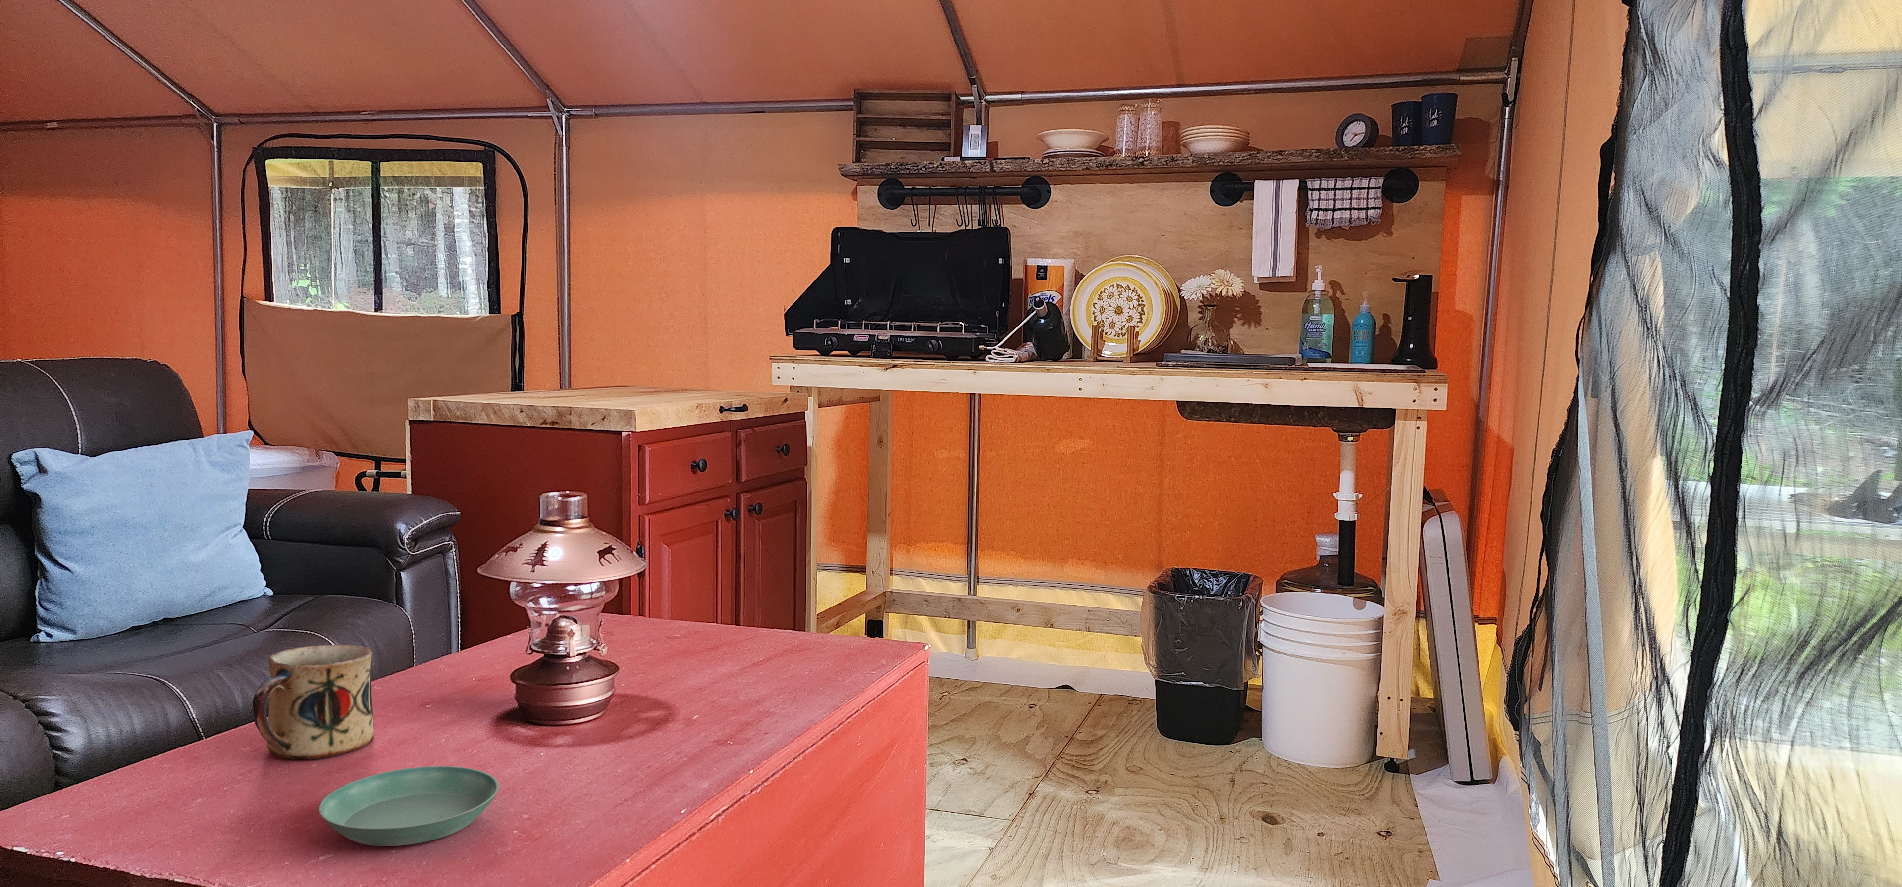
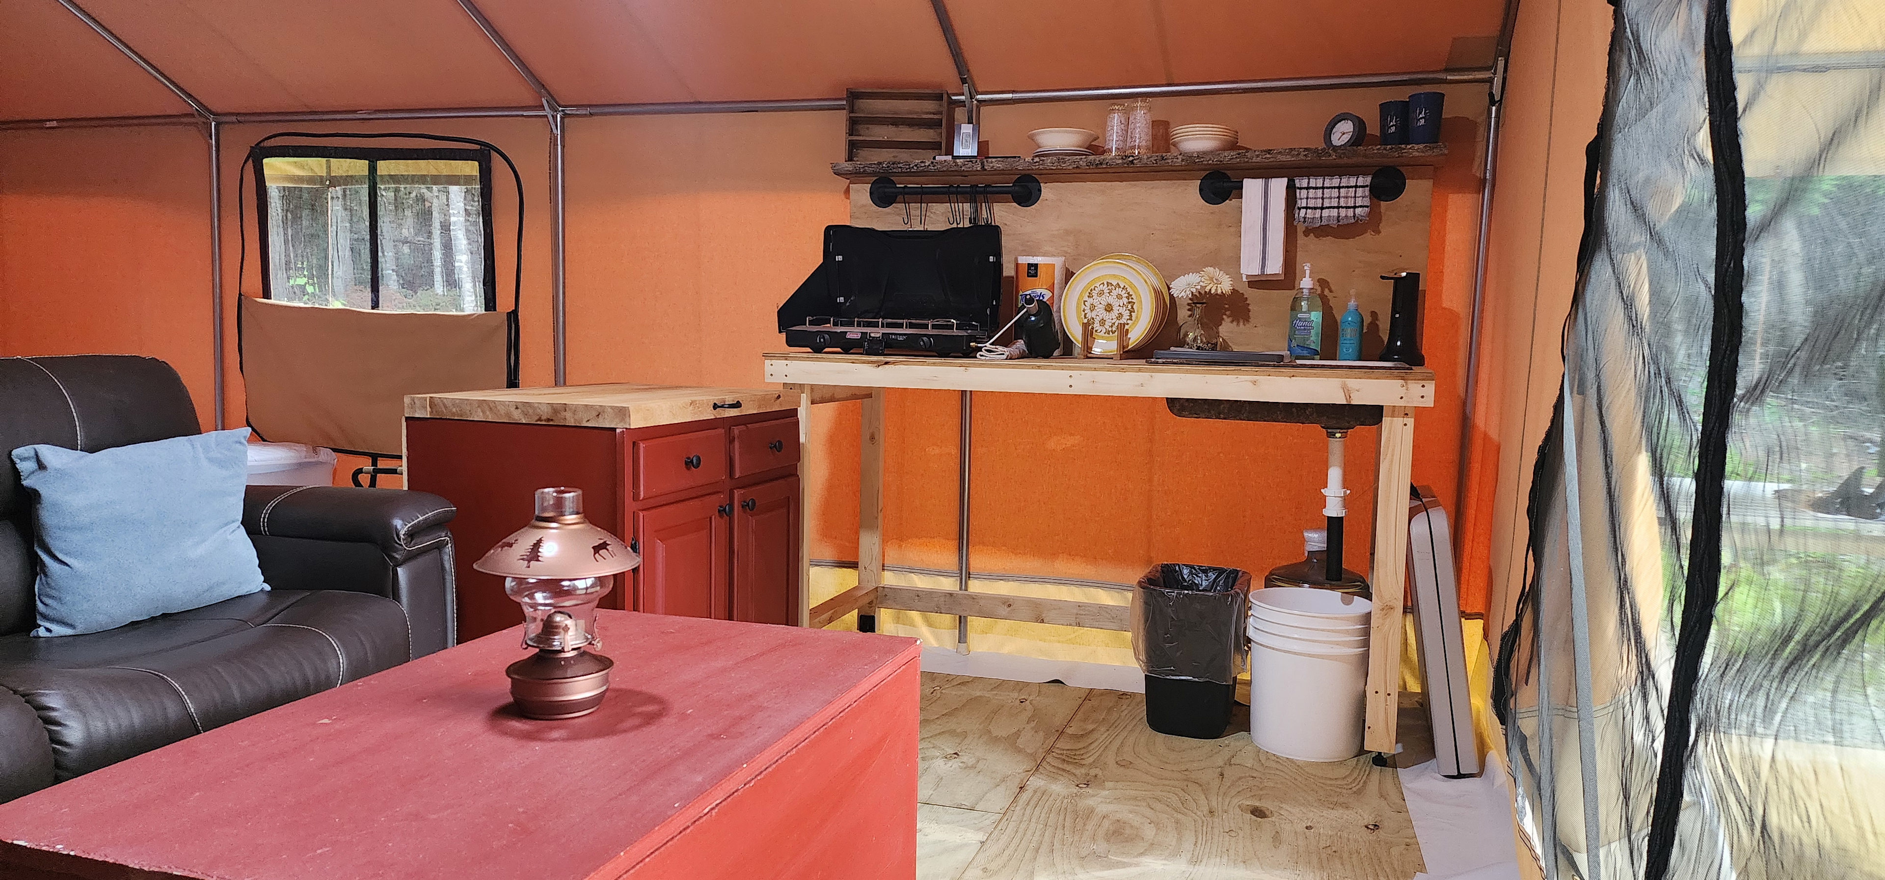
- saucer (411, 808)
- mug (317, 700)
